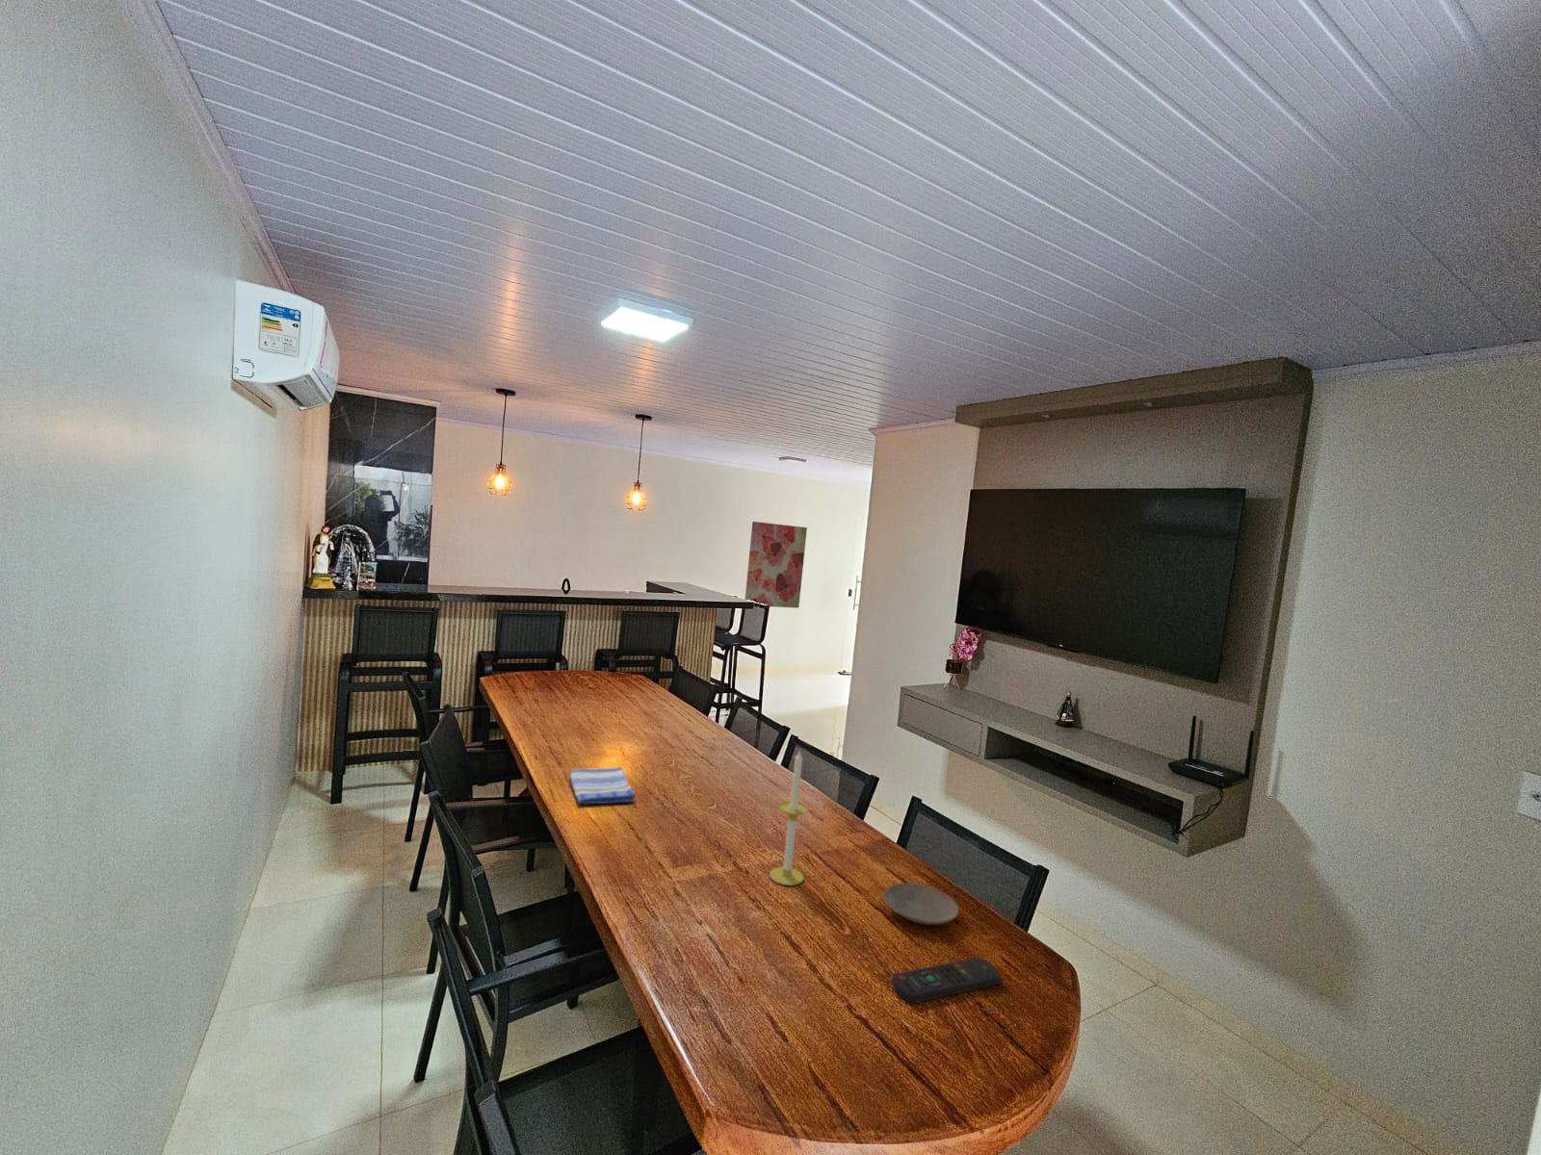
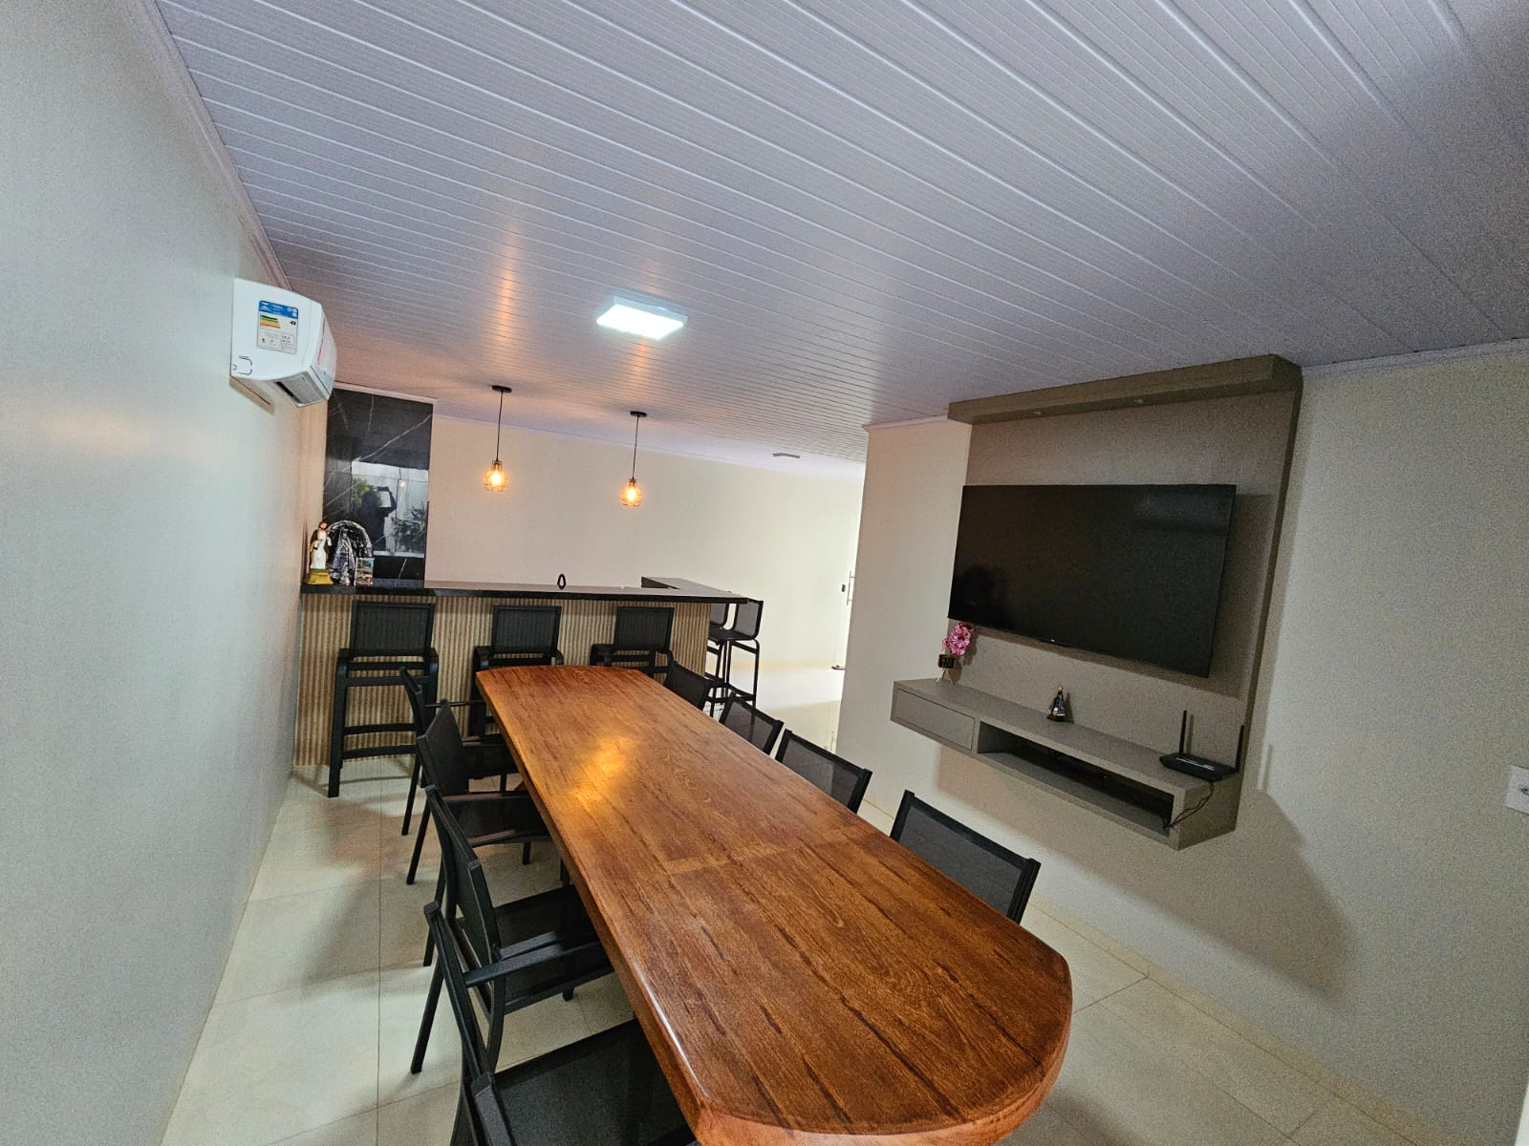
- plate (920, 906)
- wall art (777, 565)
- dish towel (601, 785)
- candle (792, 813)
- remote control (946, 978)
